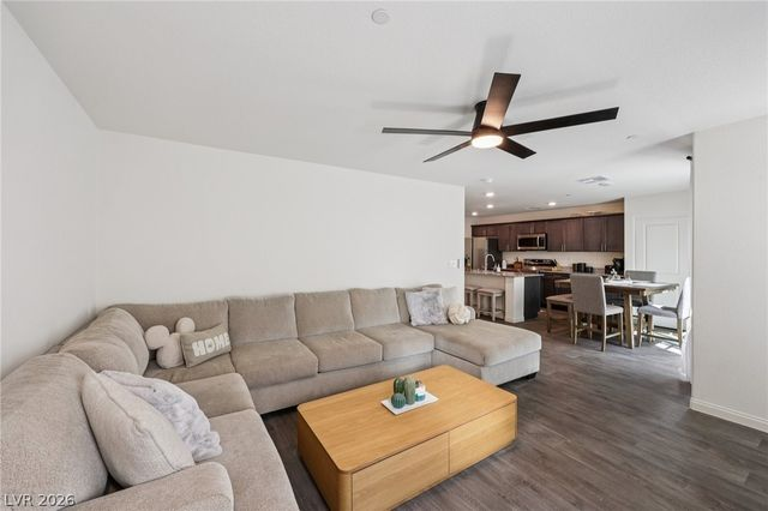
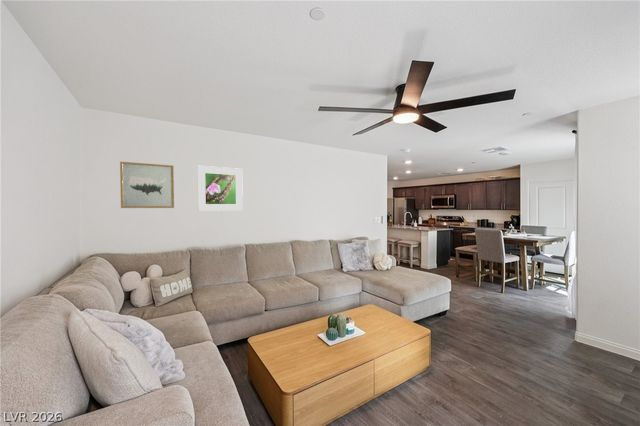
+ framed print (221, 189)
+ wall art (148, 186)
